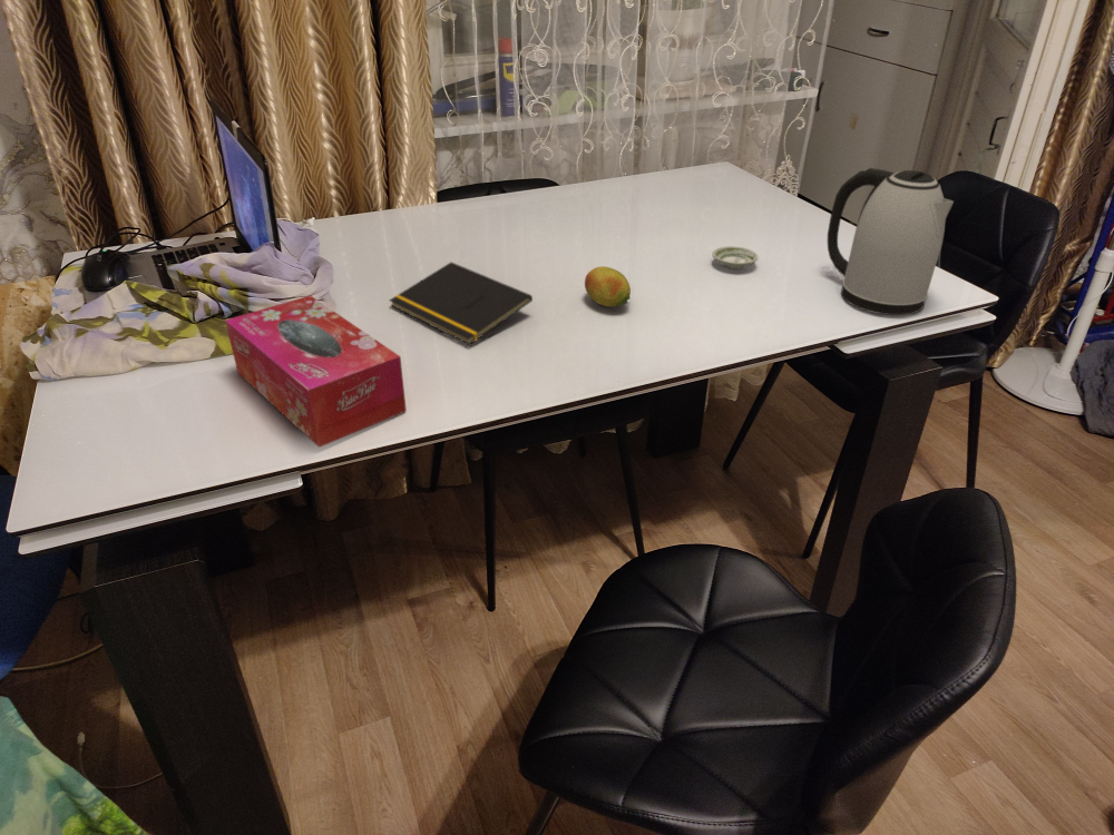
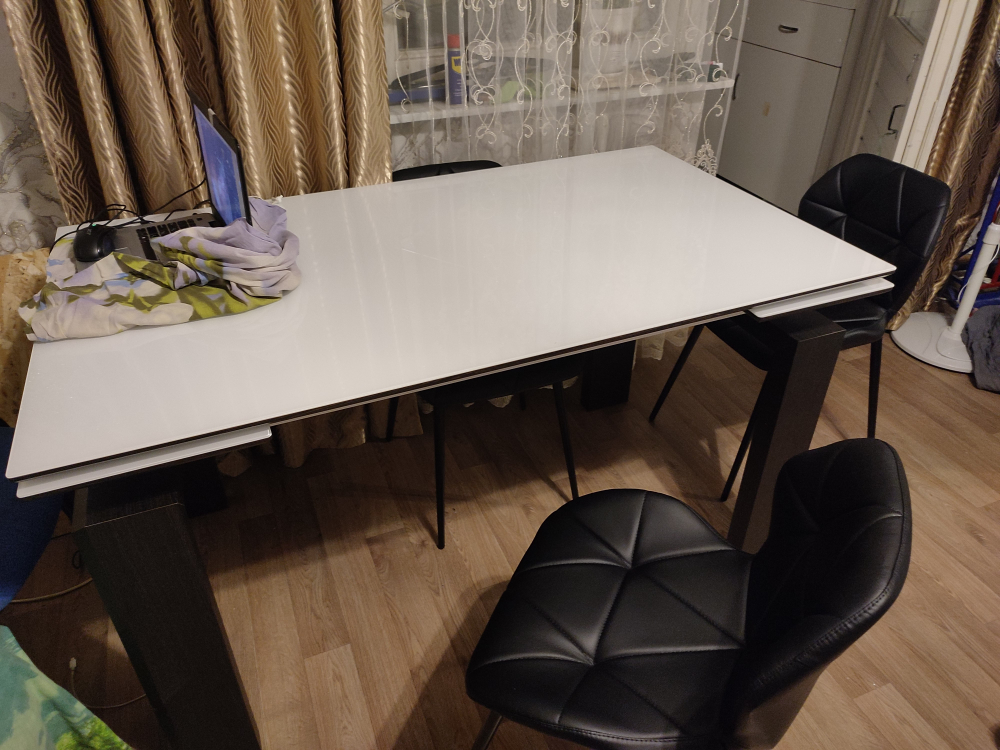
- notepad (459, 299)
- saucer (734, 258)
- kettle (882, 233)
- tissue box (314, 364)
- fruit (607, 286)
